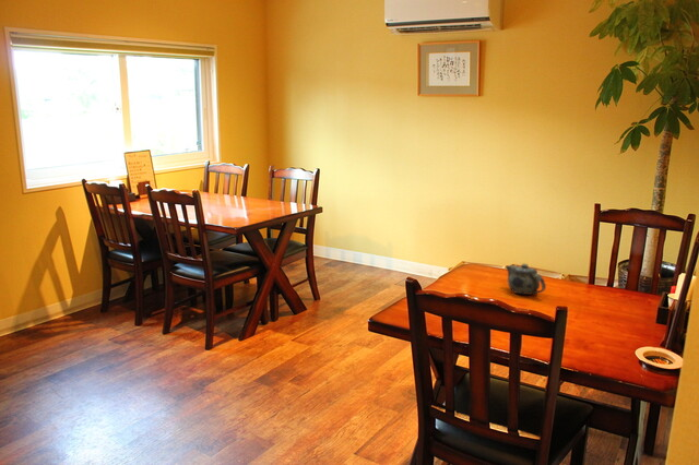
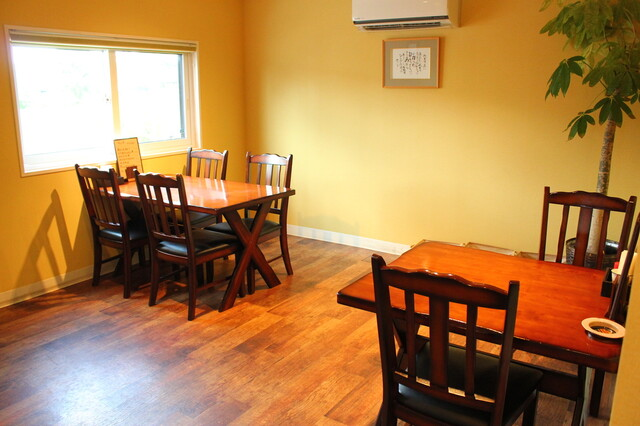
- chinaware (524, 278)
